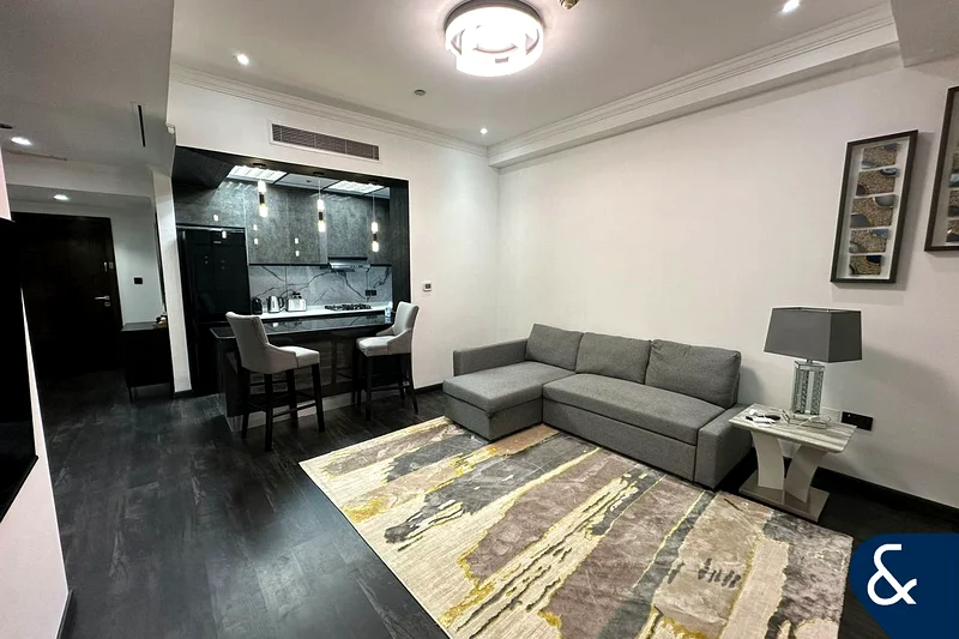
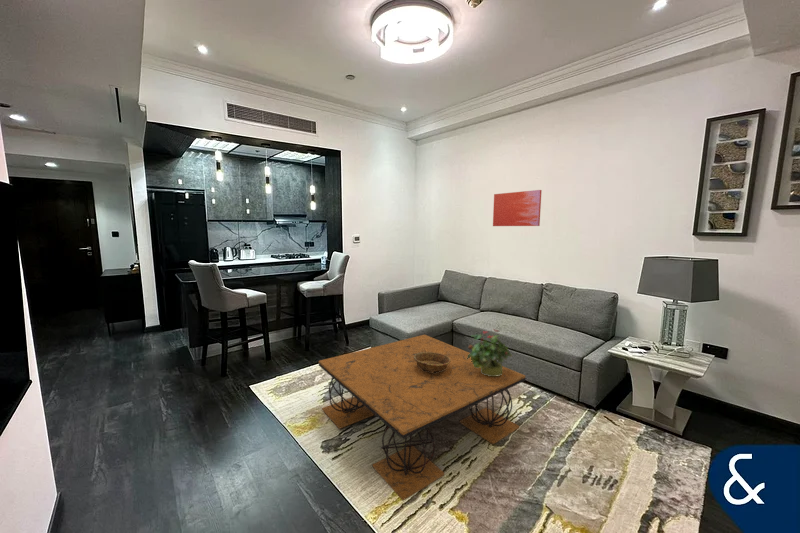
+ wall art (515, 209)
+ coffee table (416, 393)
+ decorative bowl (432, 362)
+ potted plant (486, 351)
